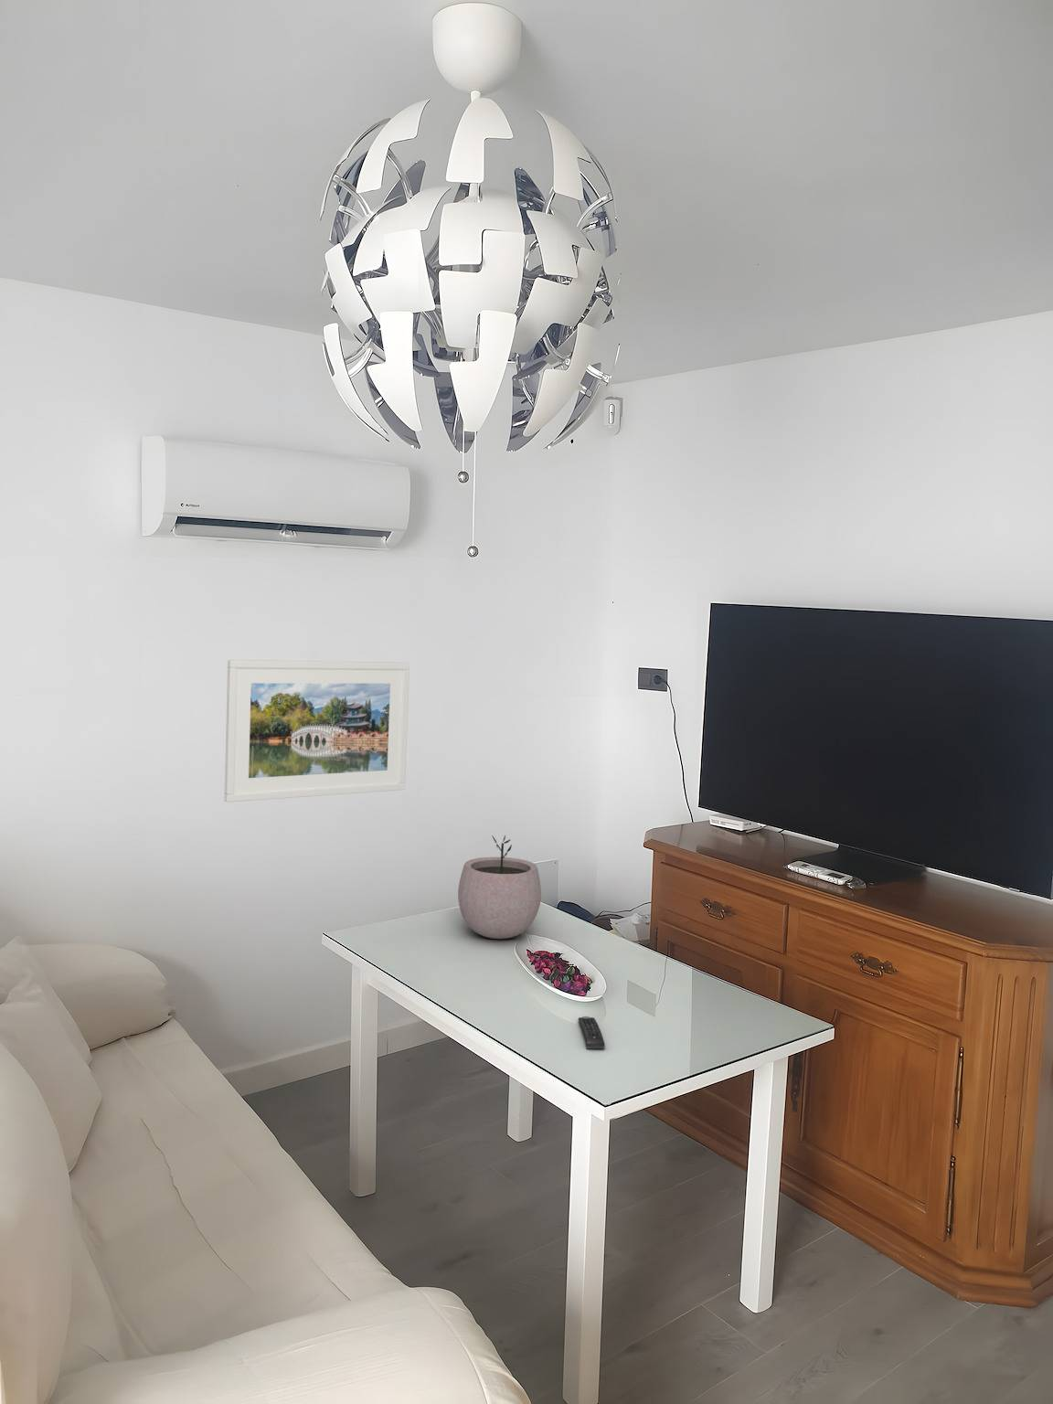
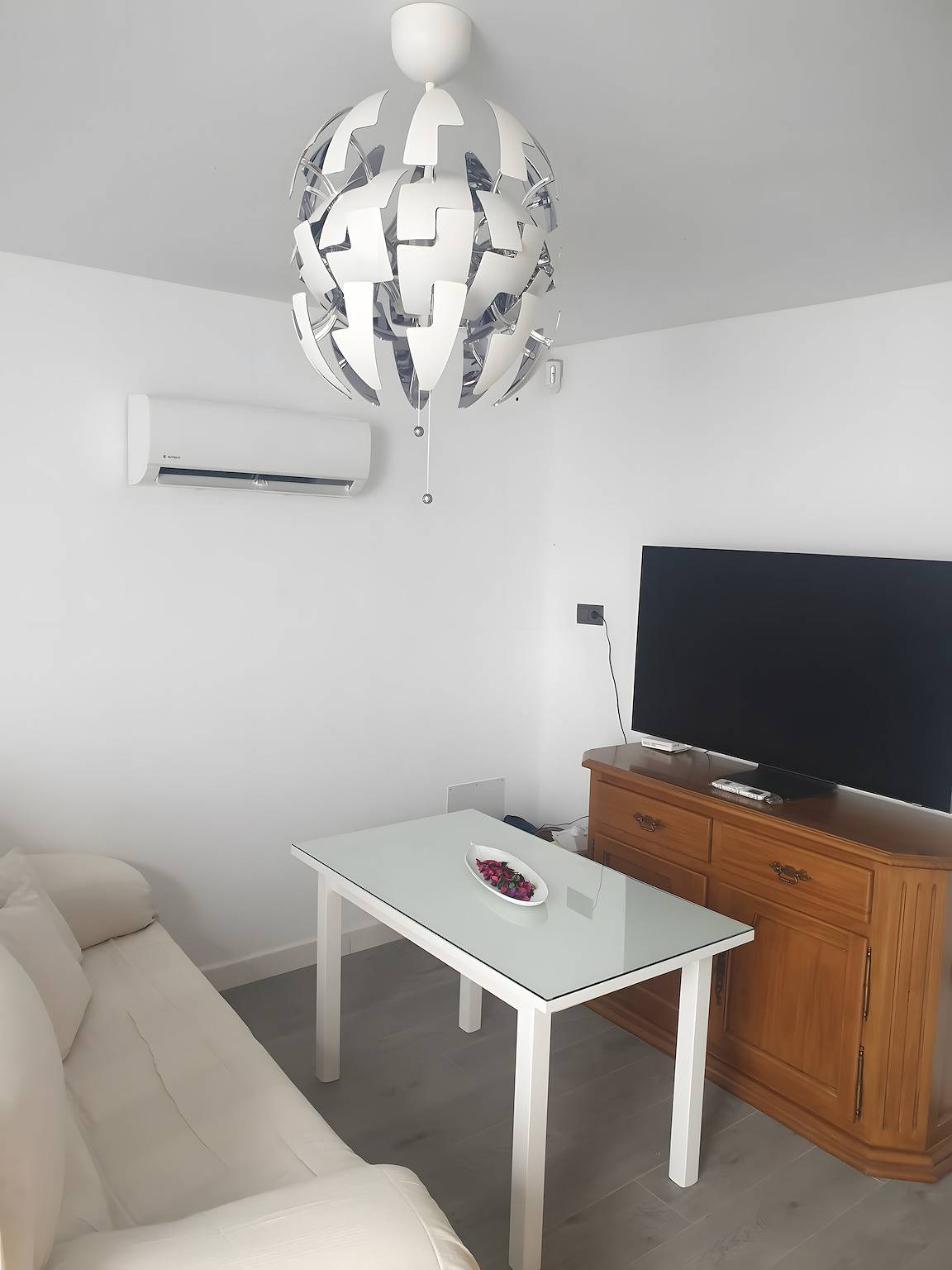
- plant pot (499, 884)
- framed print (321, 729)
- remote control (590, 1030)
